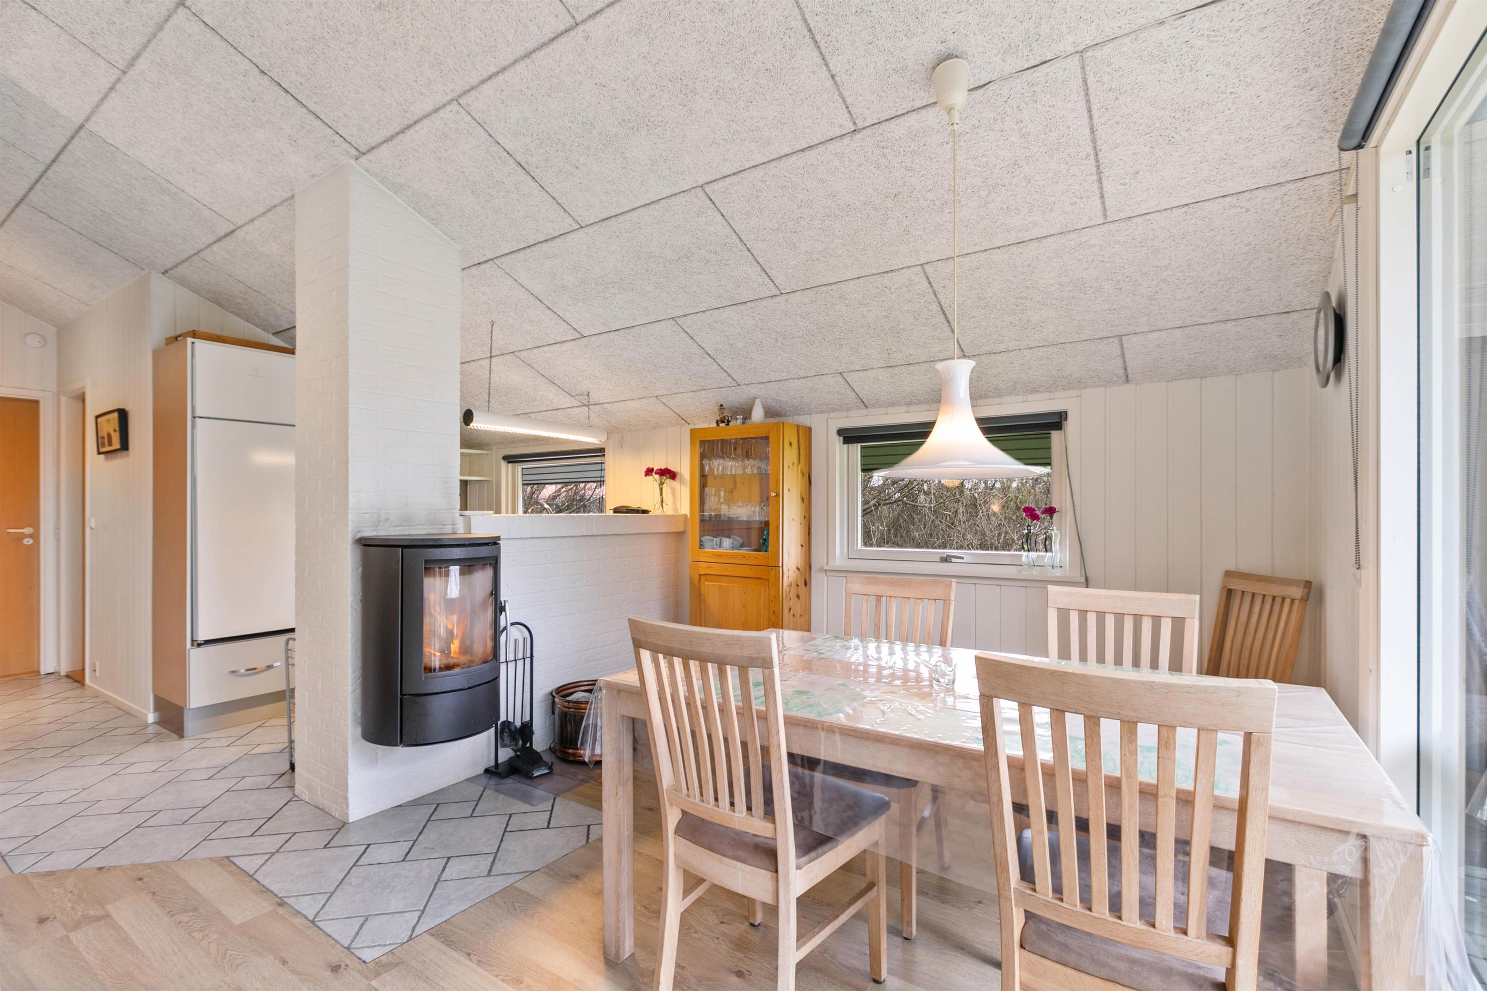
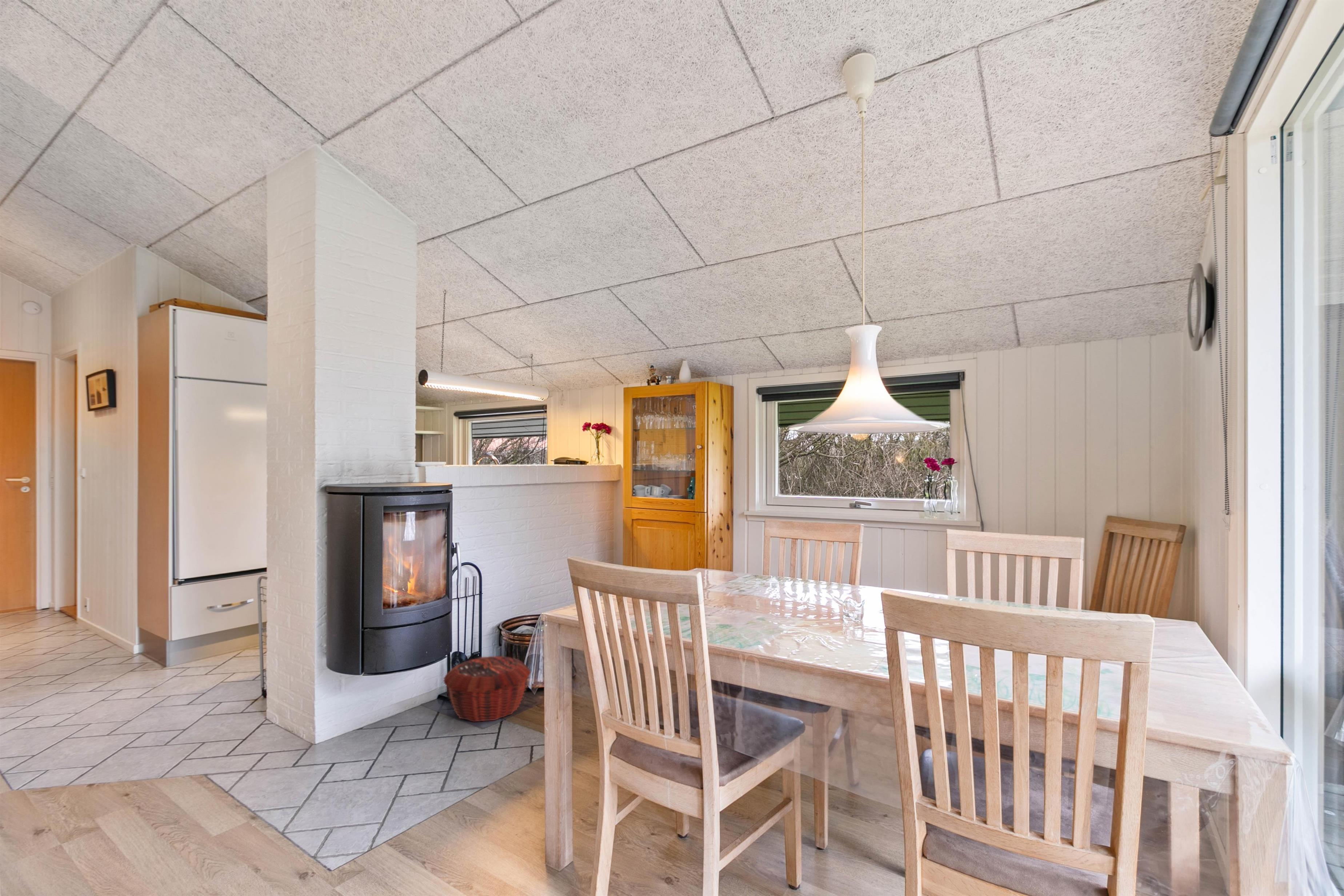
+ woven basket (488, 685)
